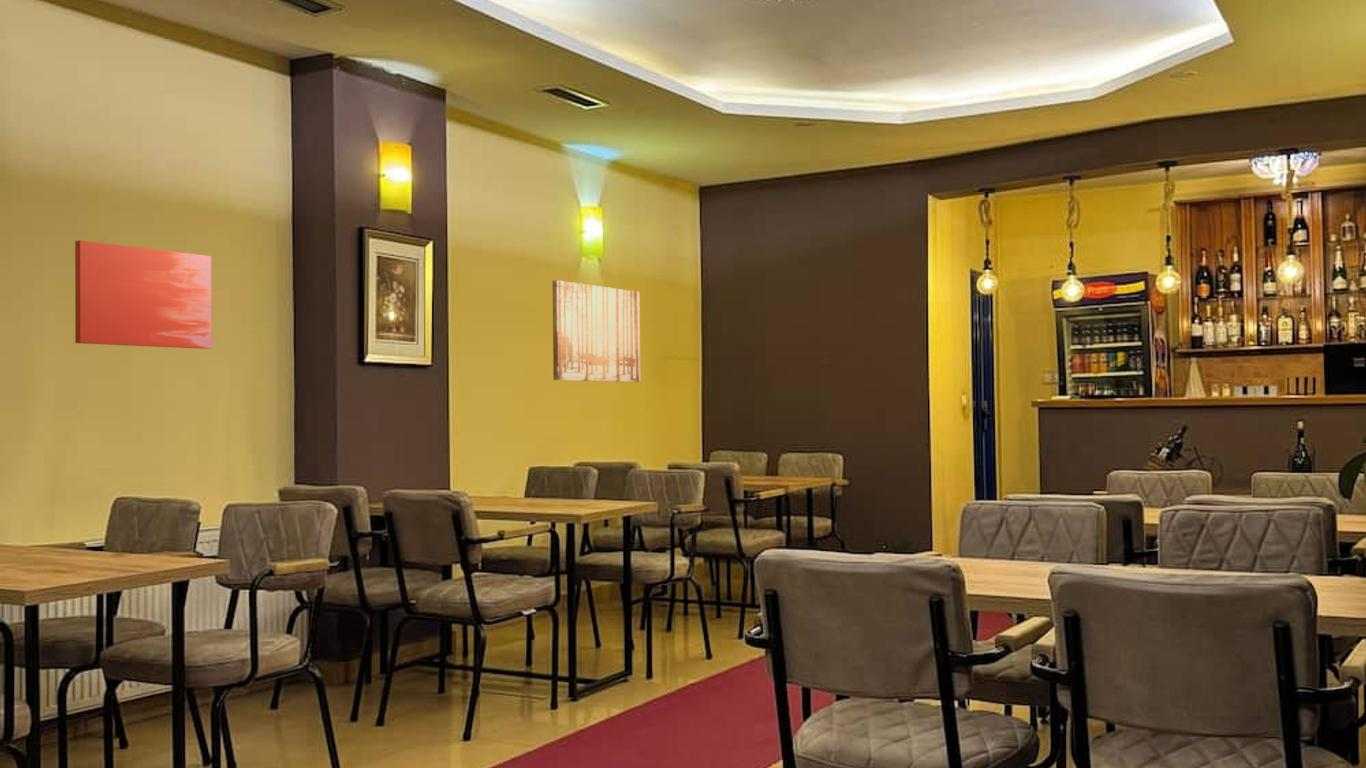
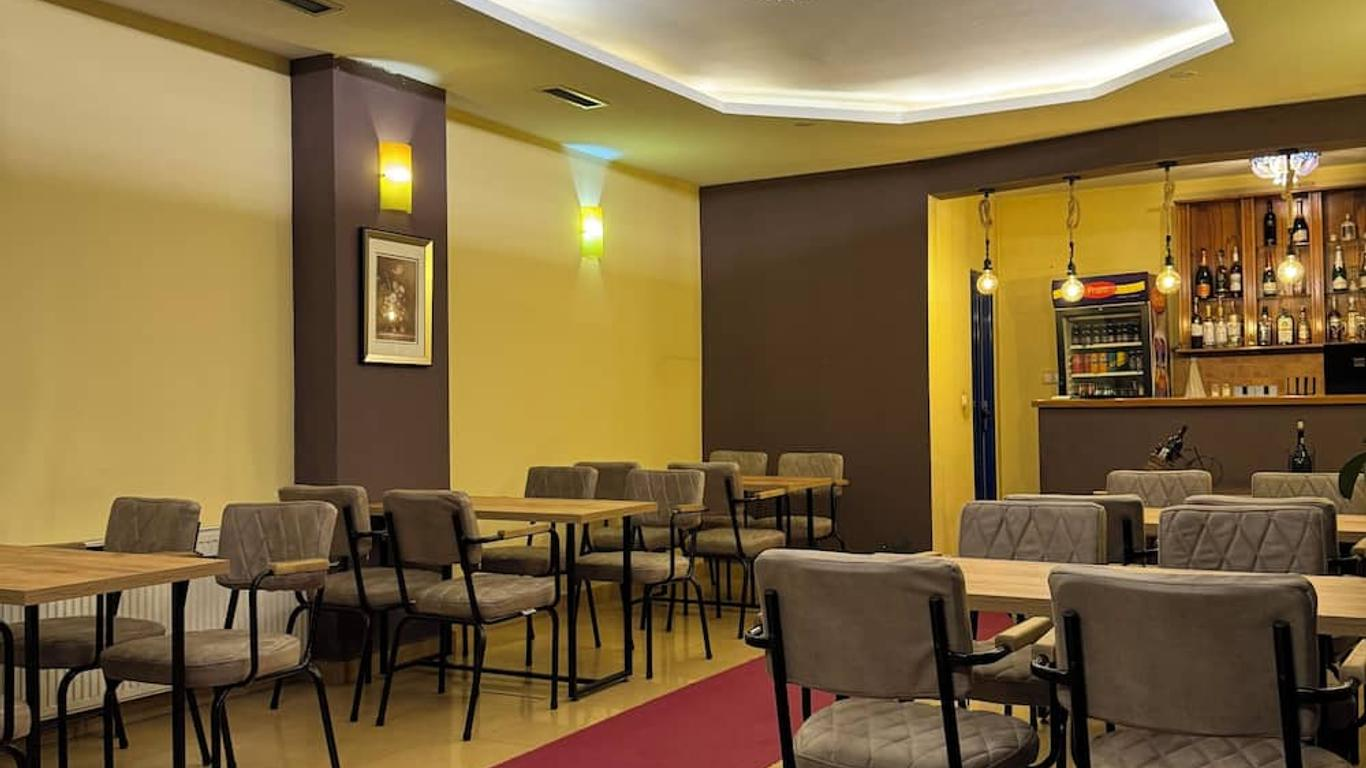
- wall art (146, 297)
- wall art (598, 333)
